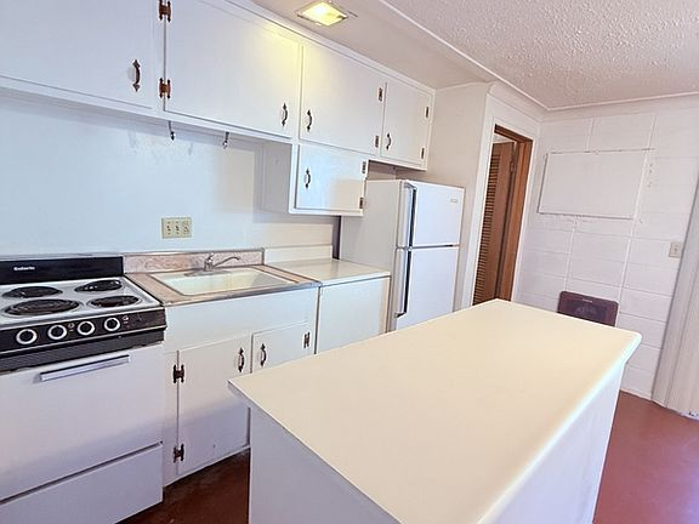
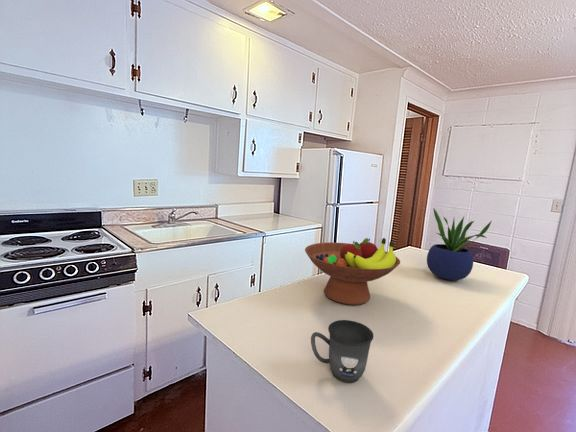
+ mug (339, 351)
+ fruit bowl (349, 267)
+ potted plant (451, 243)
